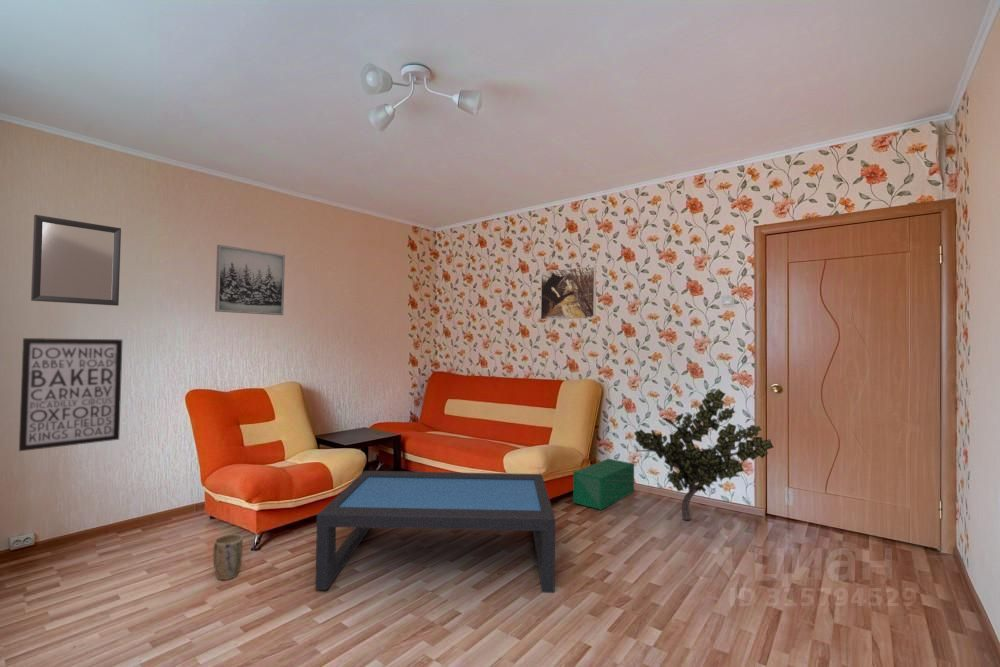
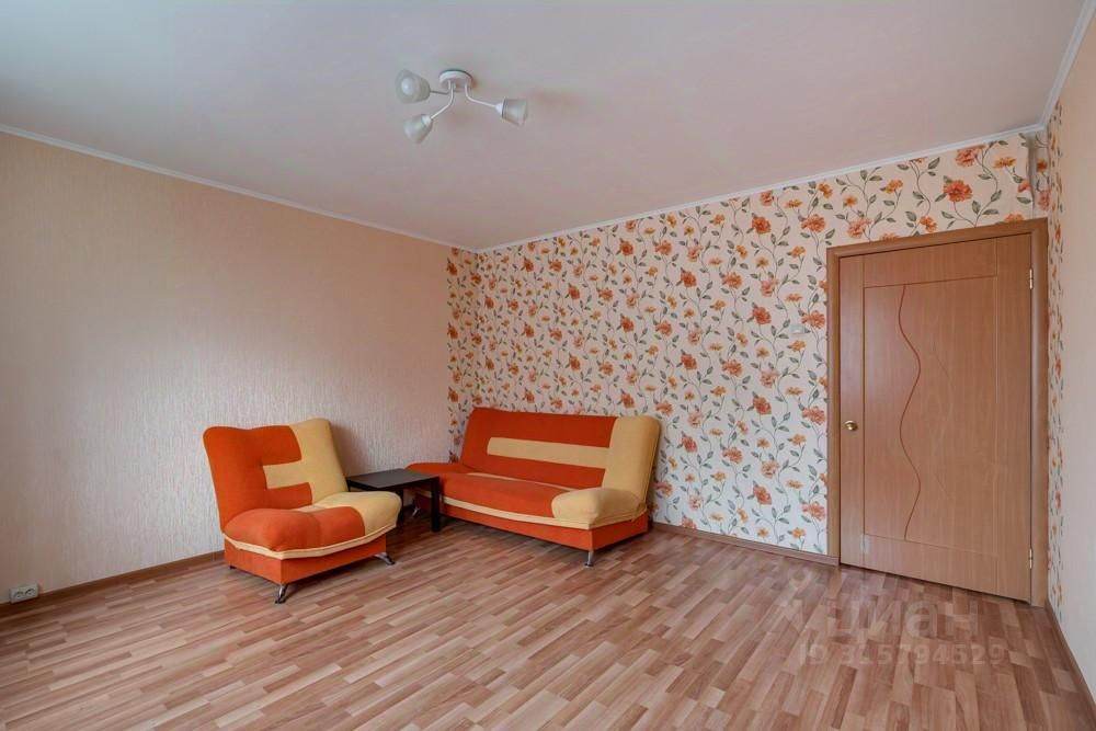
- storage bin (604, 482)
- wall art (73, 391)
- home mirror (78, 262)
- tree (694, 453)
- plant pot (228, 557)
- wall art (251, 281)
- coffee table (445, 523)
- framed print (567, 294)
